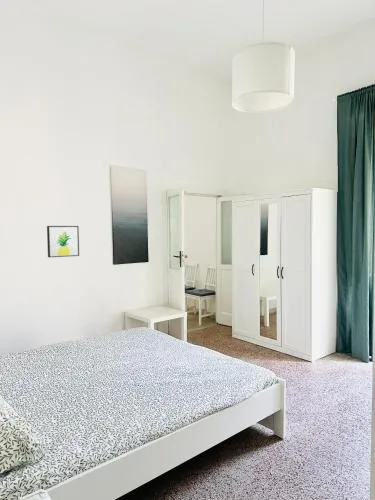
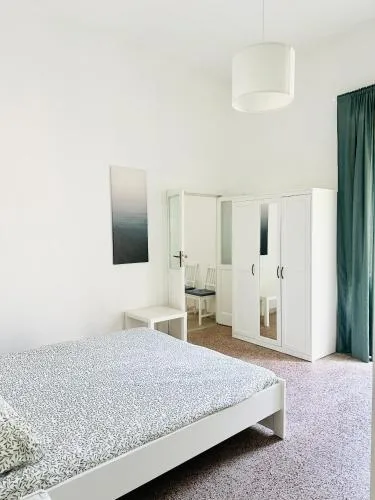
- wall art (63, 241)
